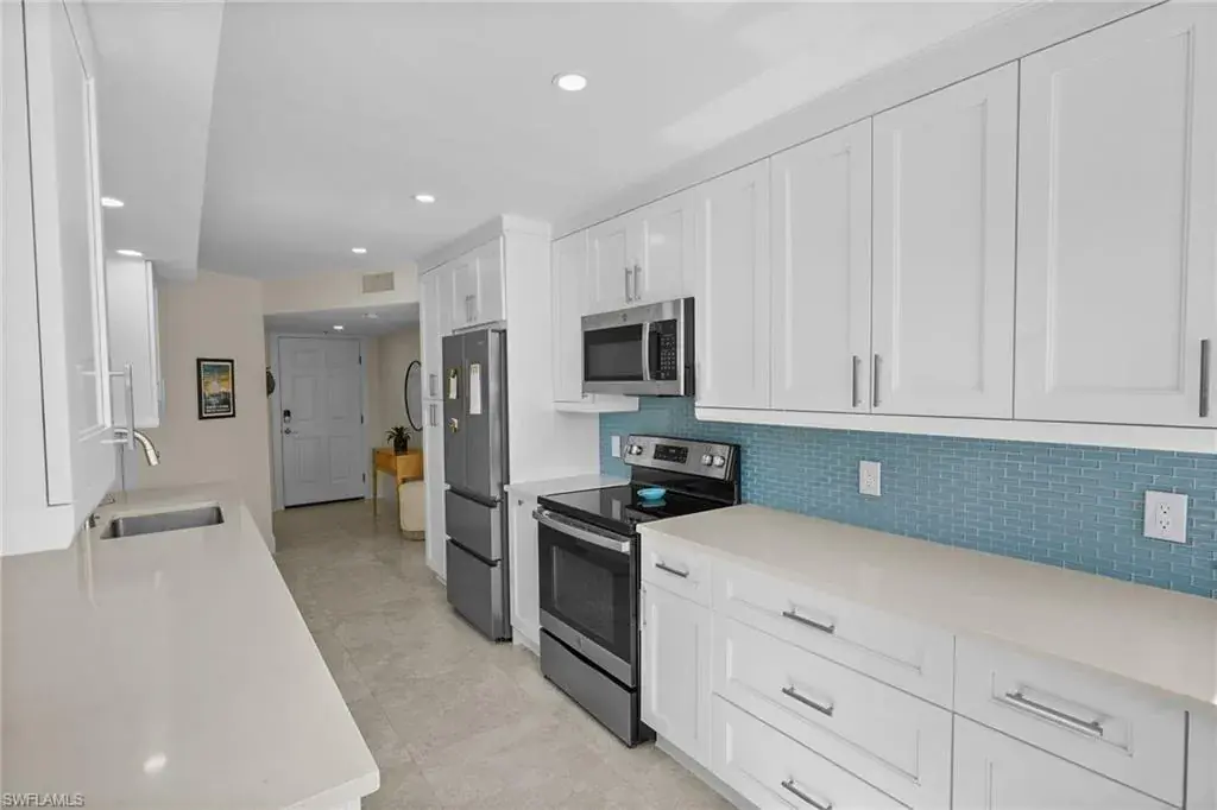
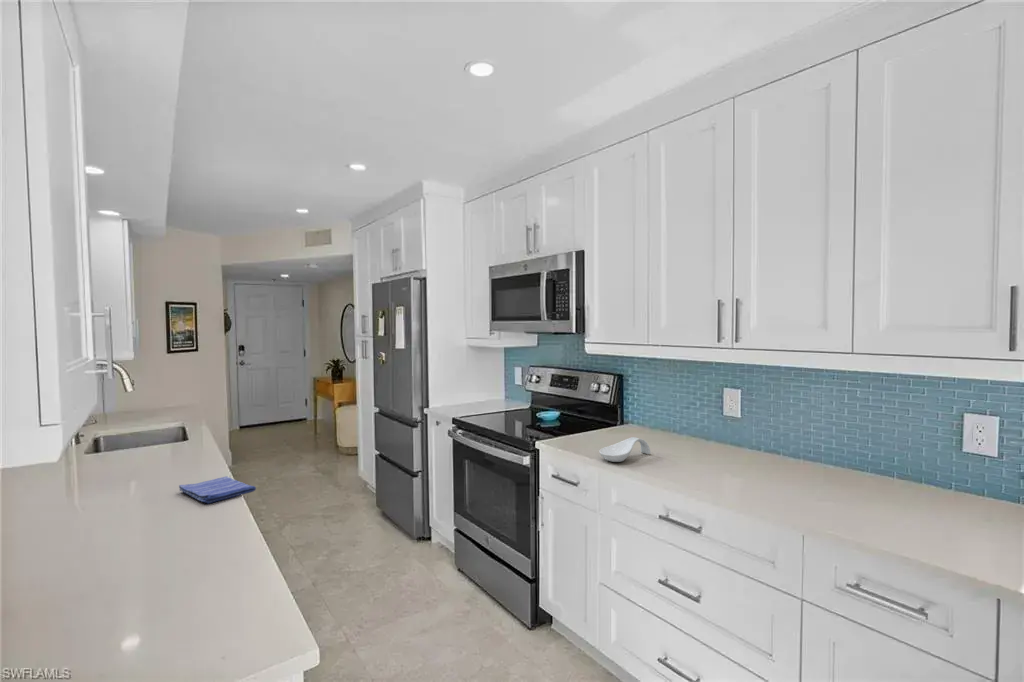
+ spoon rest (625, 448)
+ dish towel (217, 487)
